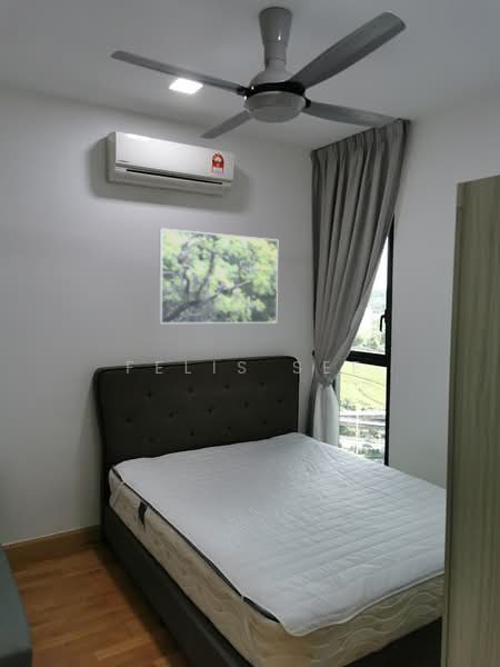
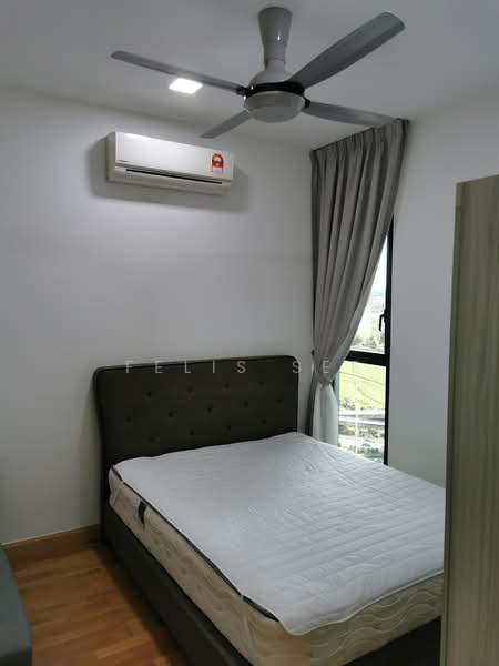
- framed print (222, 279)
